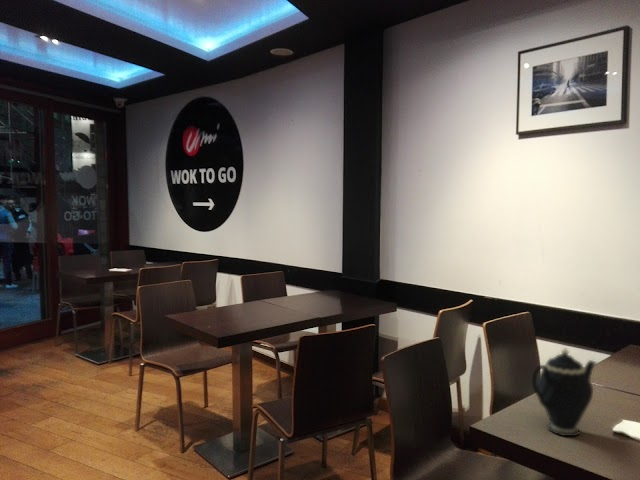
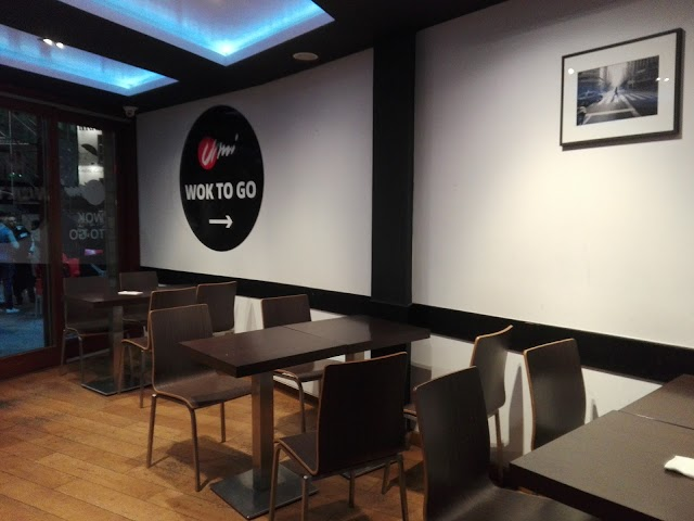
- teapot (565, 388)
